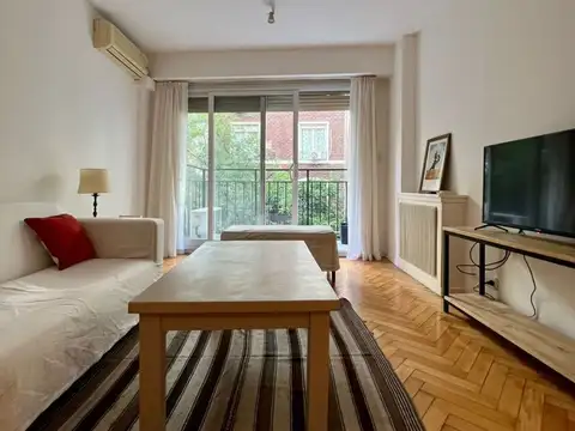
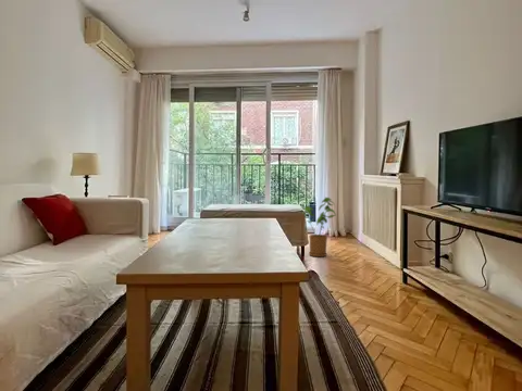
+ house plant (321, 227)
